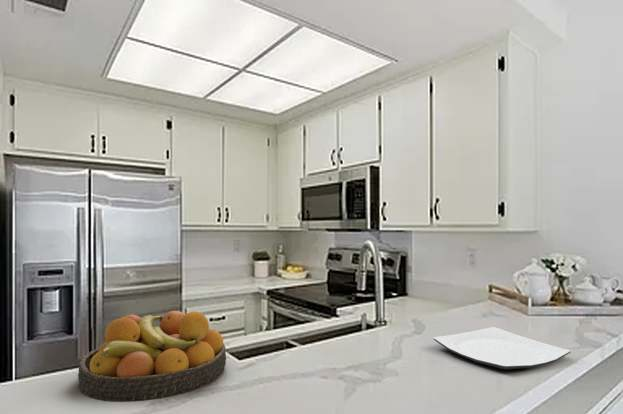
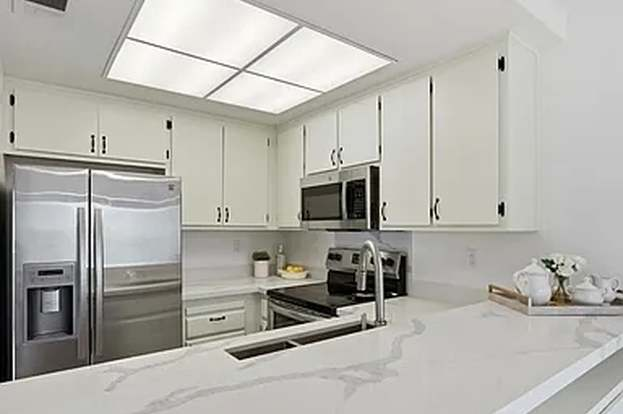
- fruit bowl (156, 342)
- plate (498, 348)
